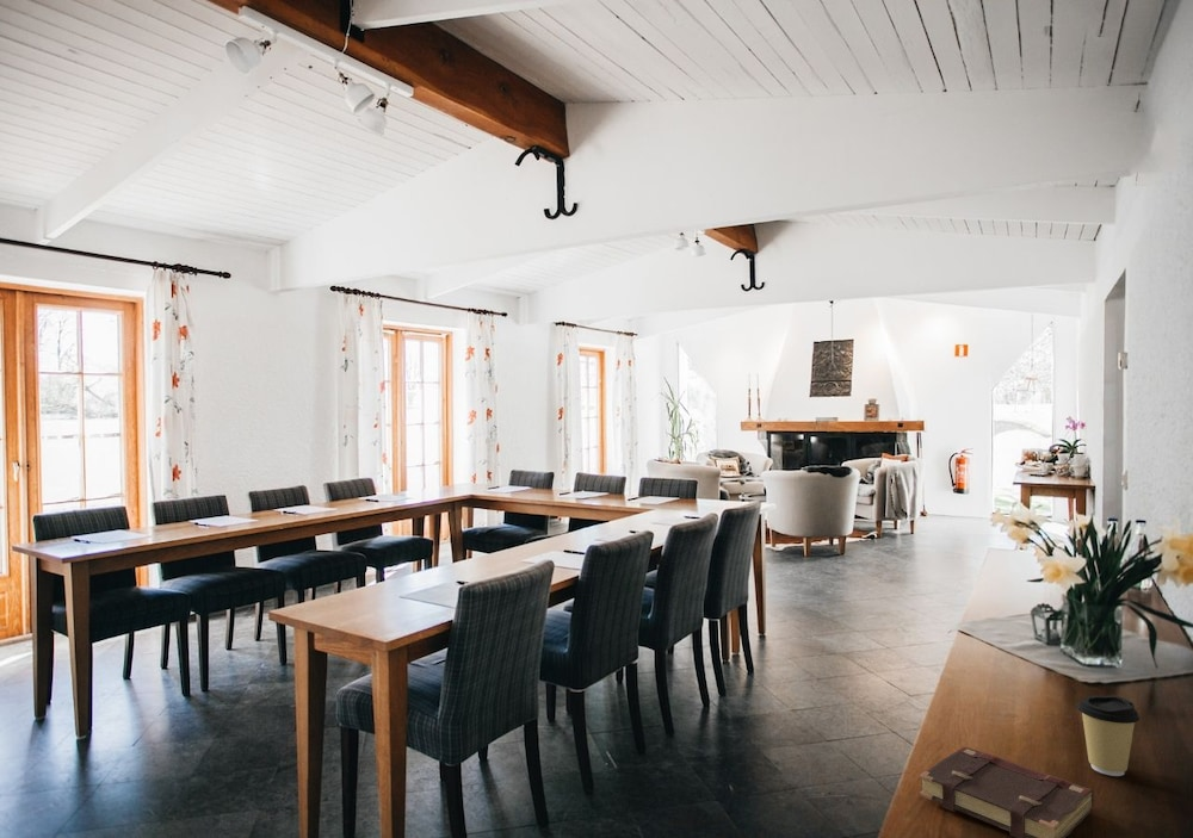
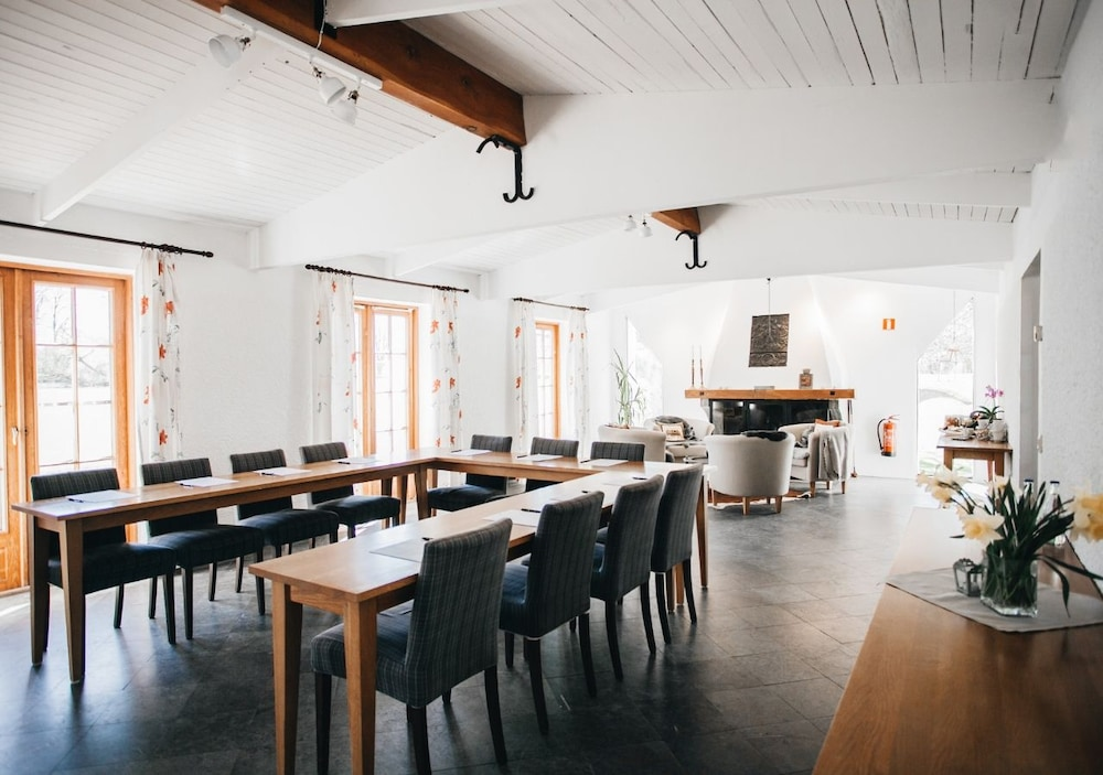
- book (1005, 790)
- coffee cup (1107, 734)
